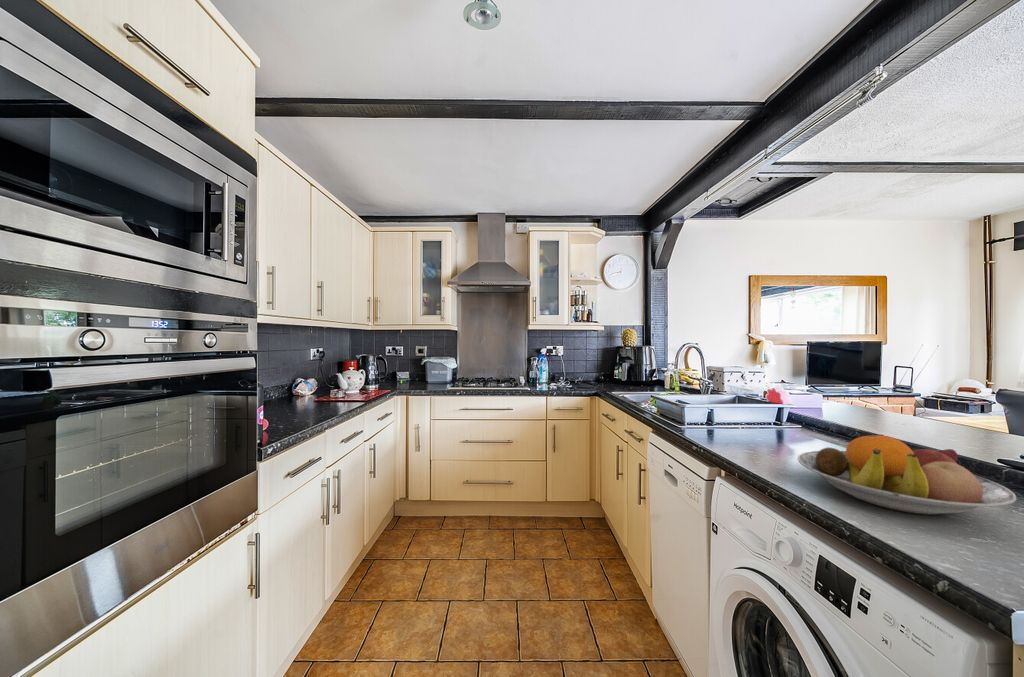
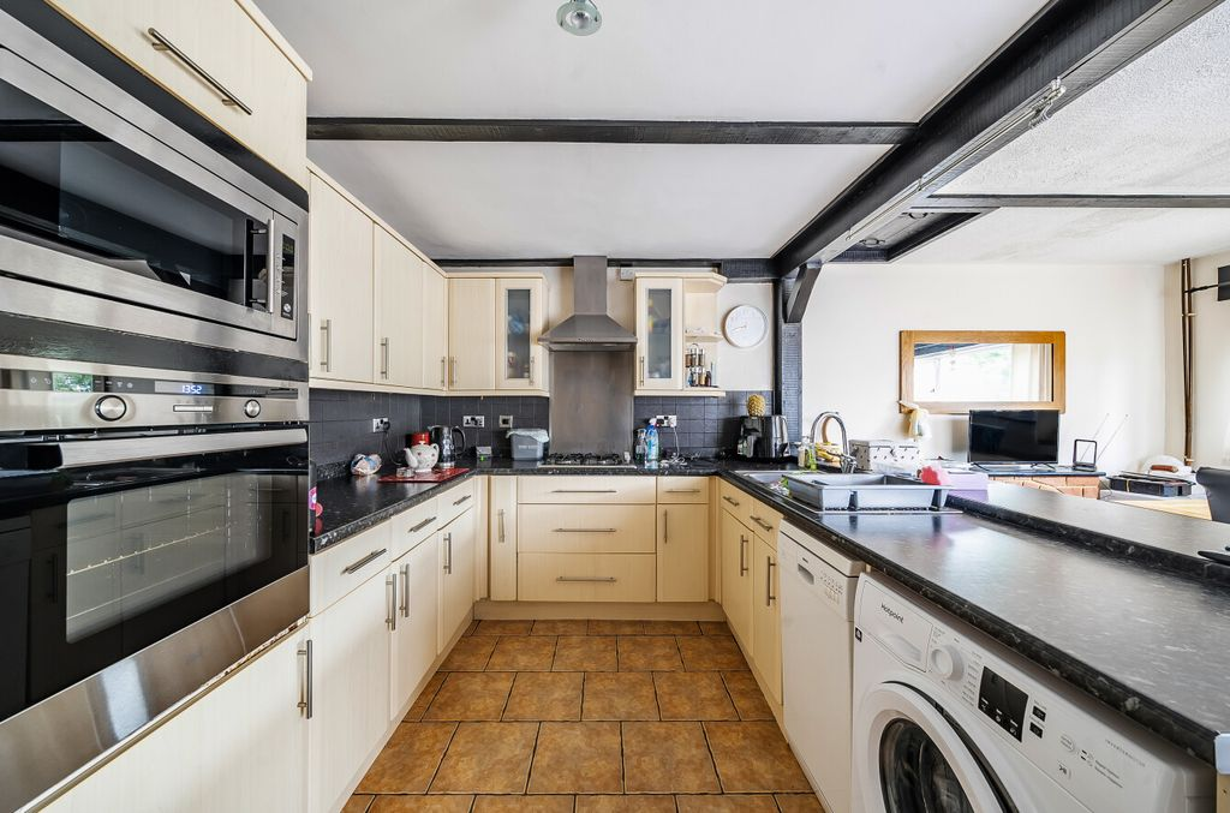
- fruit bowl (891, 466)
